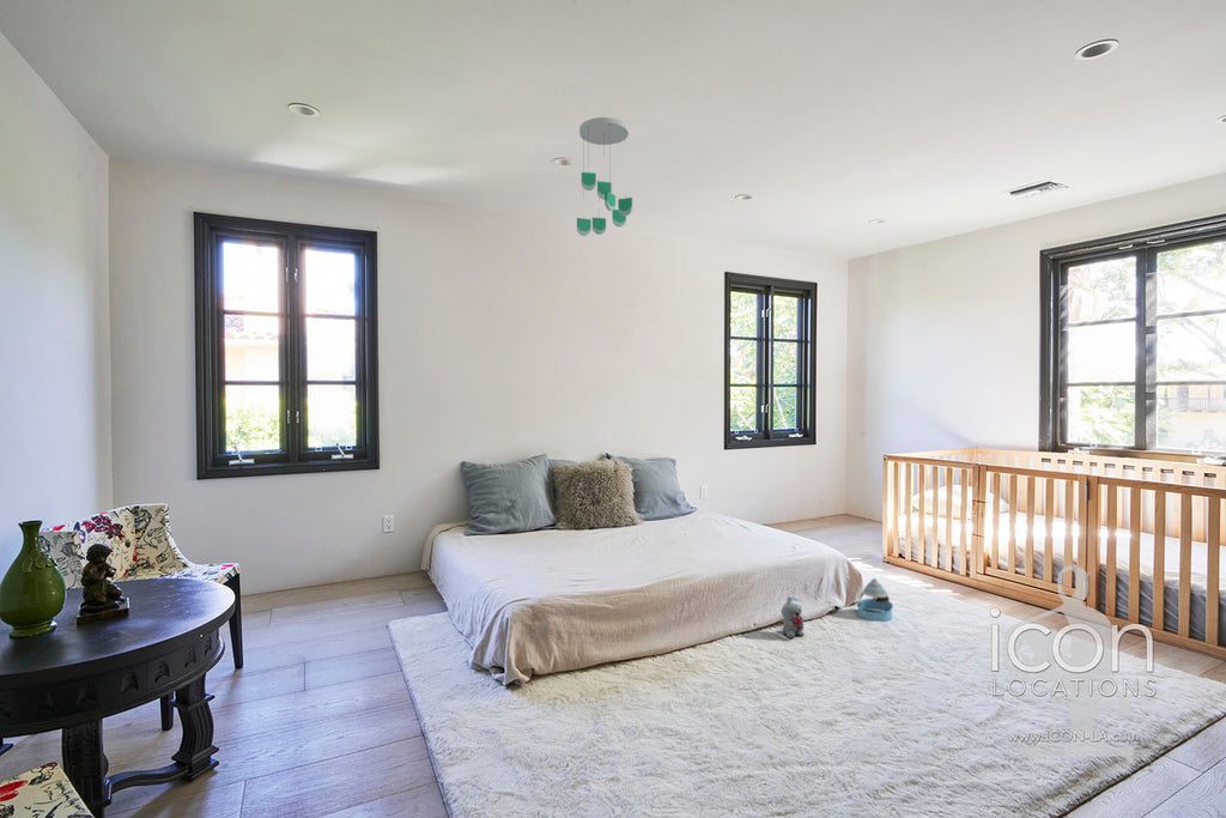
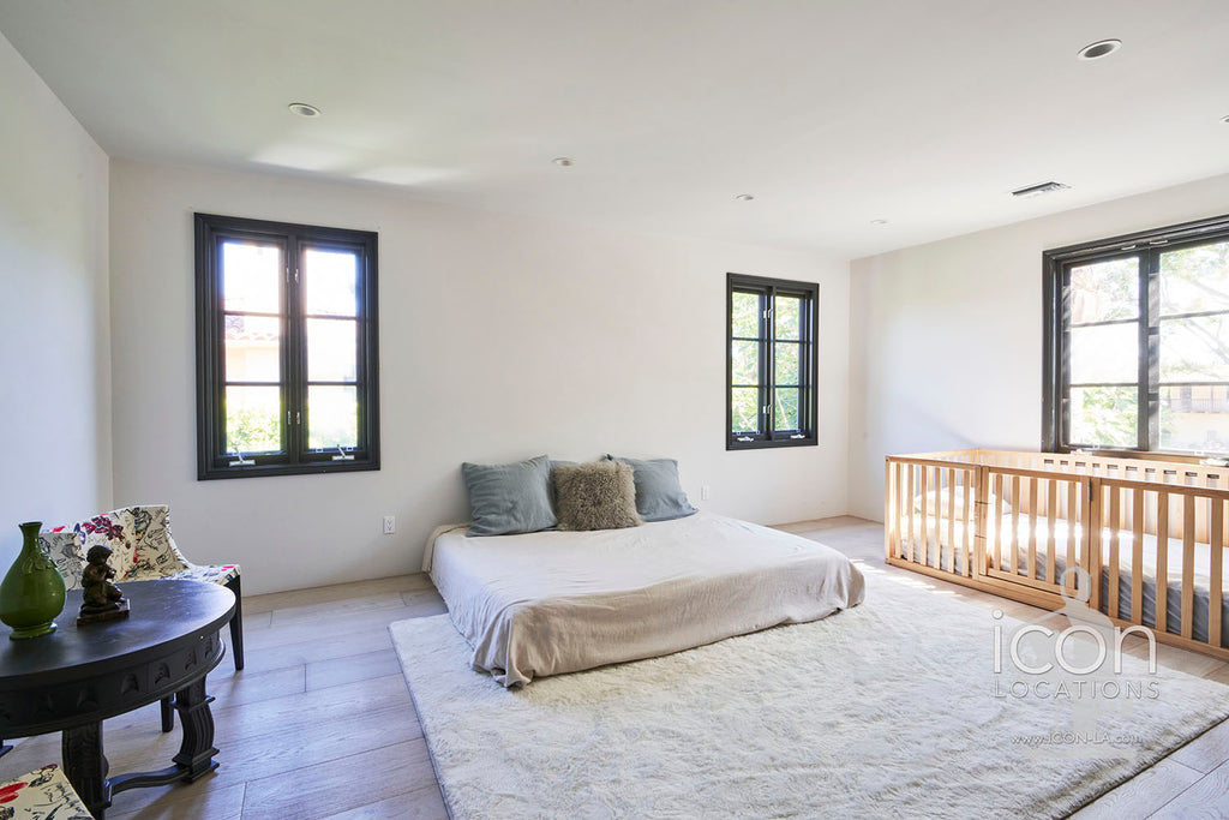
- plush toy (791, 614)
- stacking toy (874, 596)
- ceiling mobile (603, 182)
